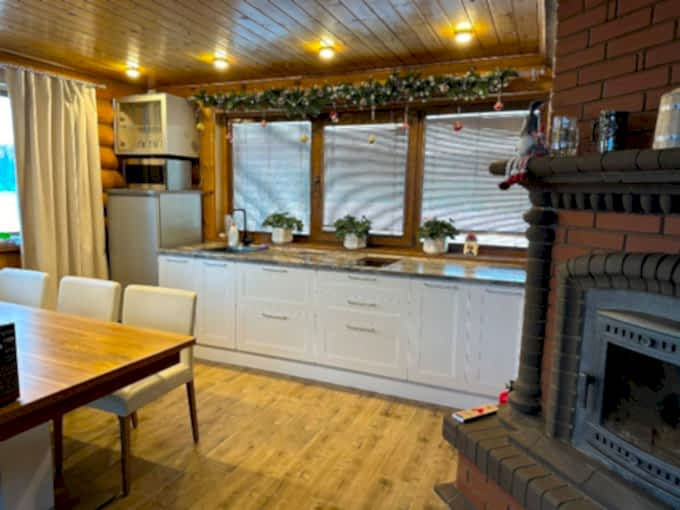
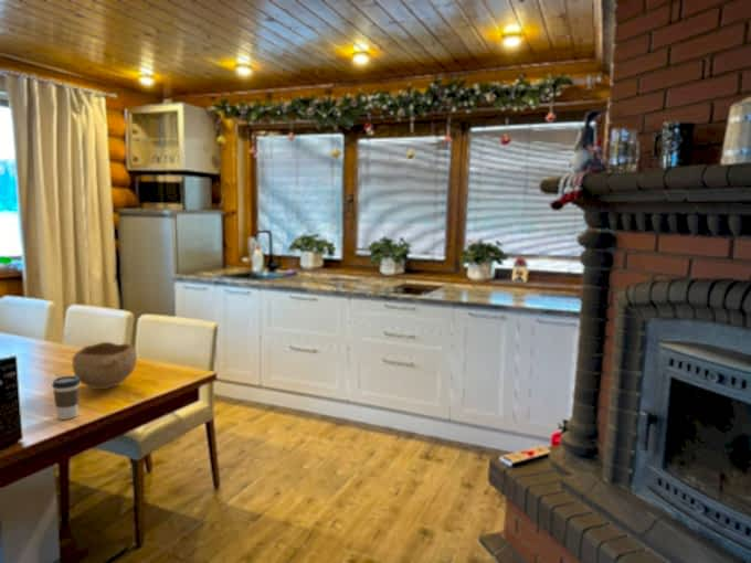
+ bowl (105, 367)
+ coffee cup (66, 397)
